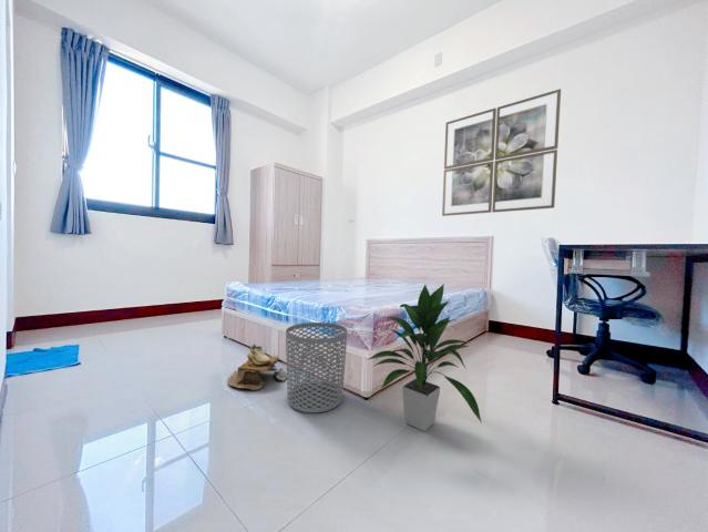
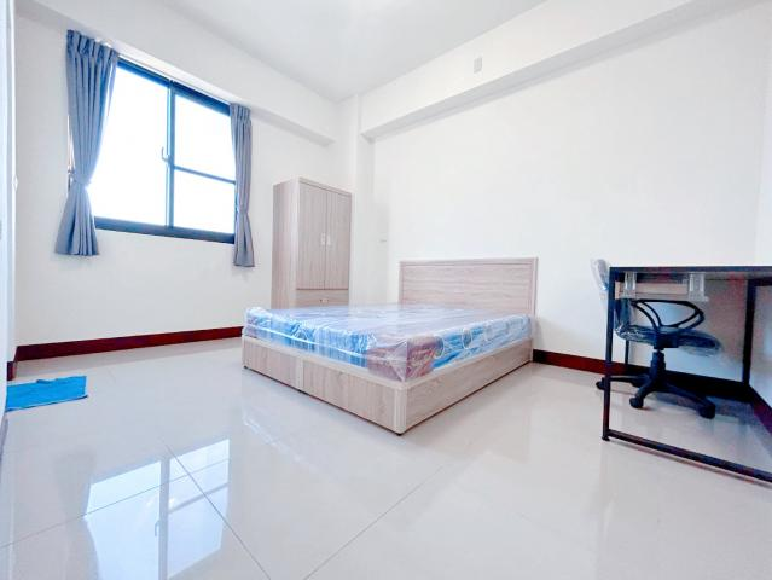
- waste bin (315, 364)
- wall art (494, 161)
- shoe (257, 361)
- indoor plant (424, 356)
